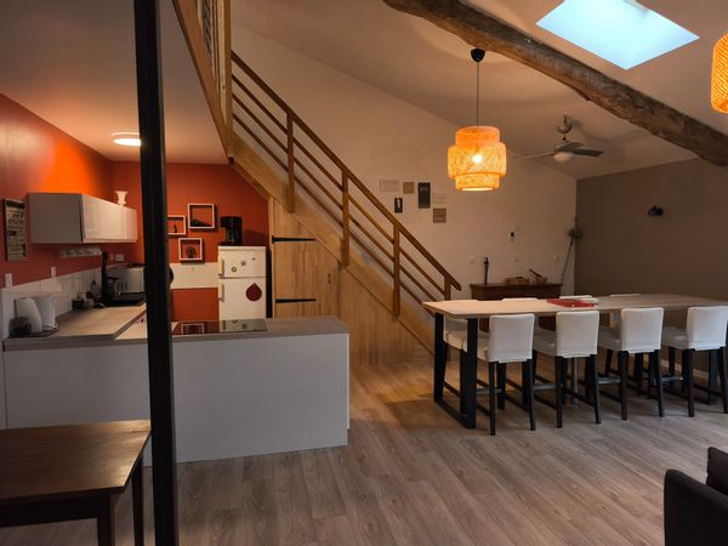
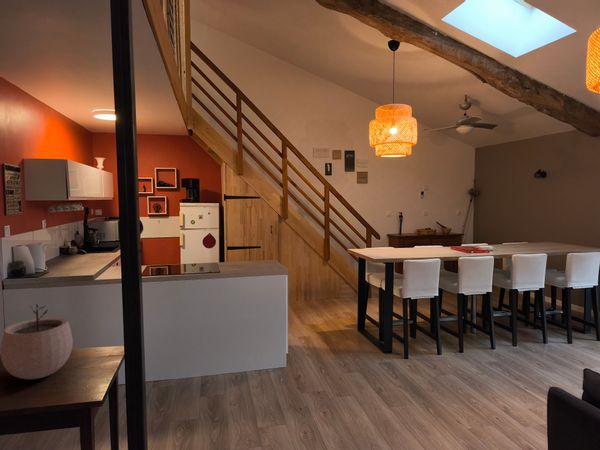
+ plant pot (37, 339)
